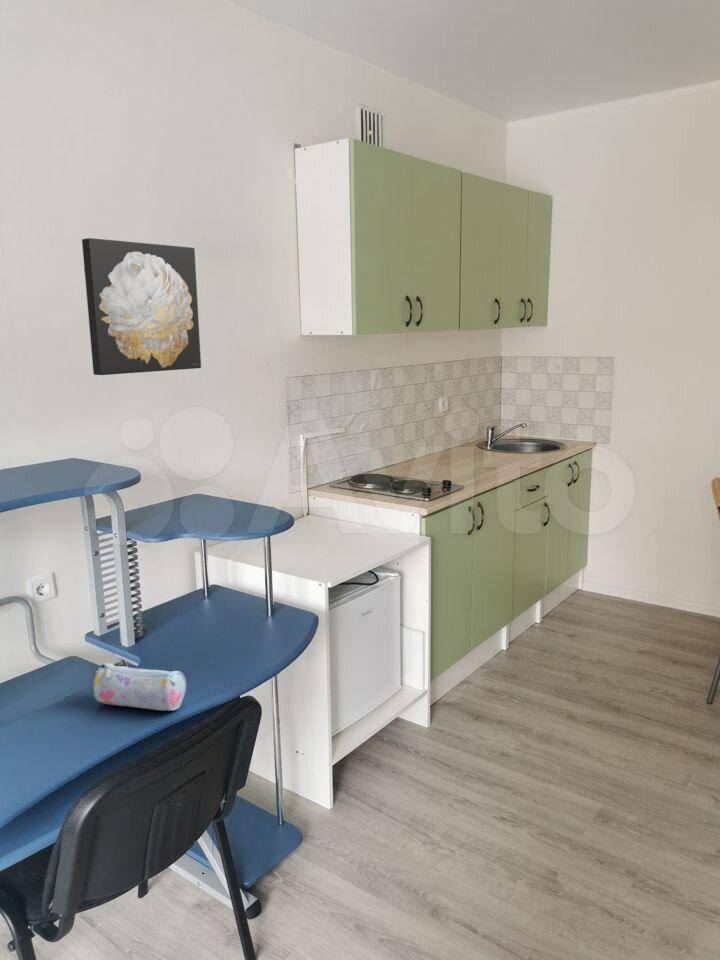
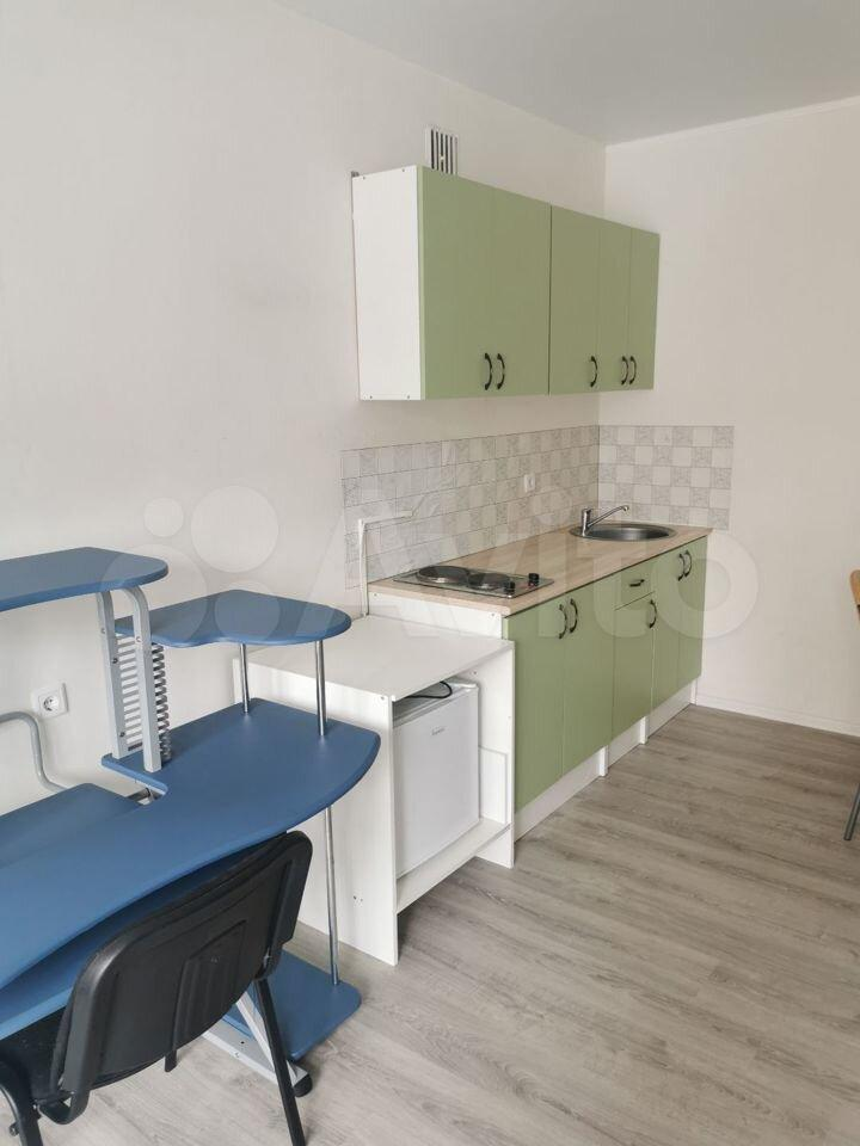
- pencil case (139, 685)
- wall art (145, 308)
